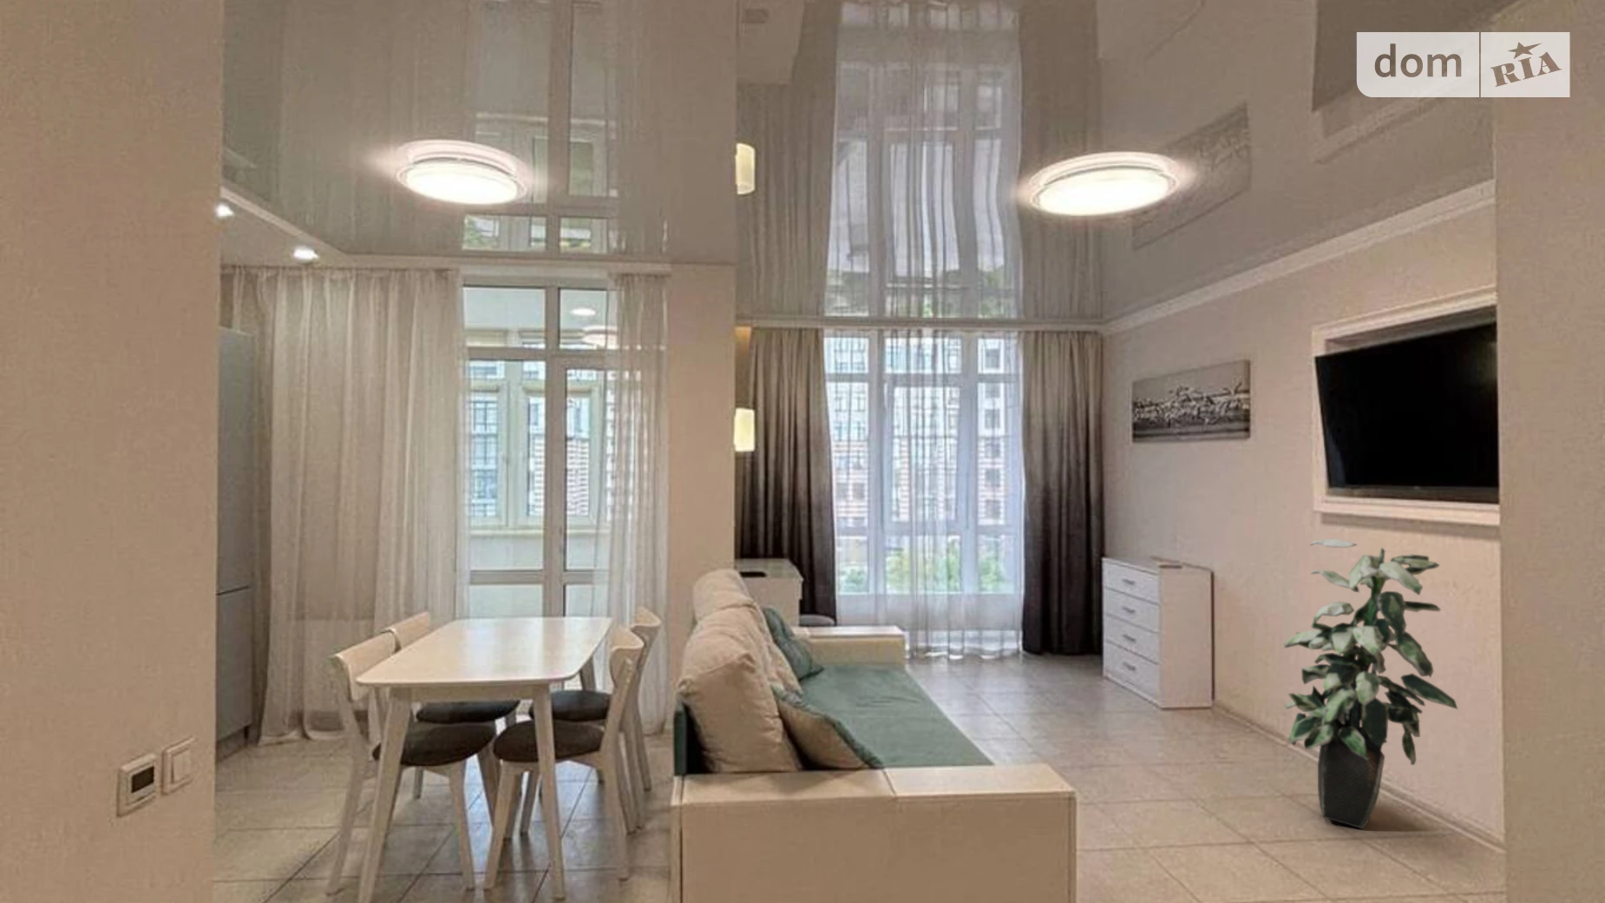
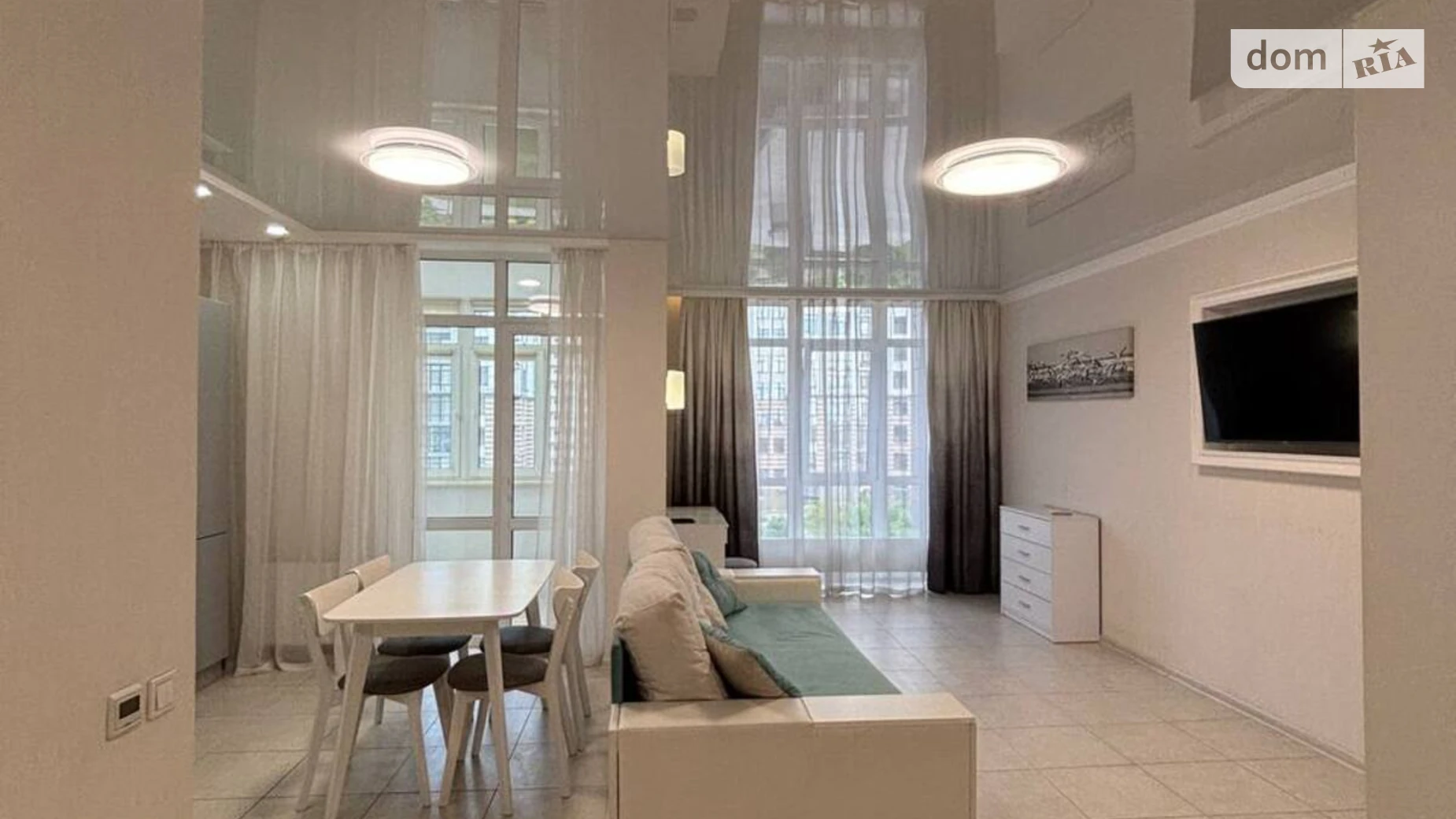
- indoor plant (1355, 679)
